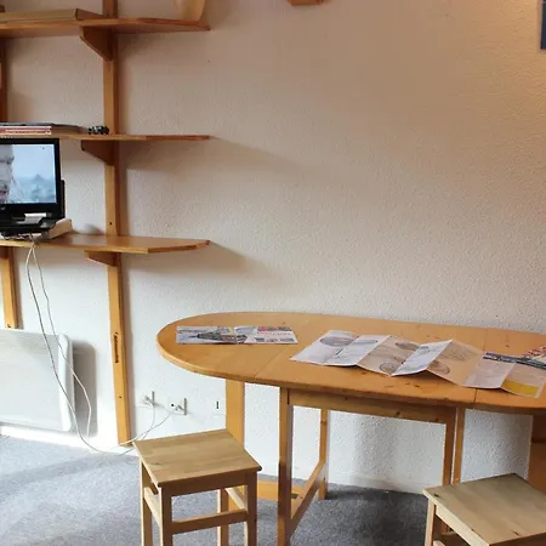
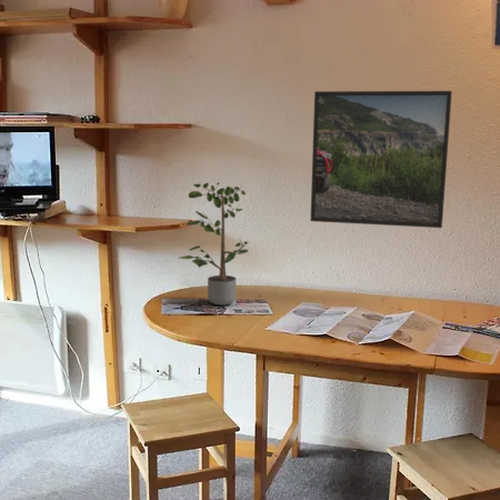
+ potted plant (216, 233)
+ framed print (378, 159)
